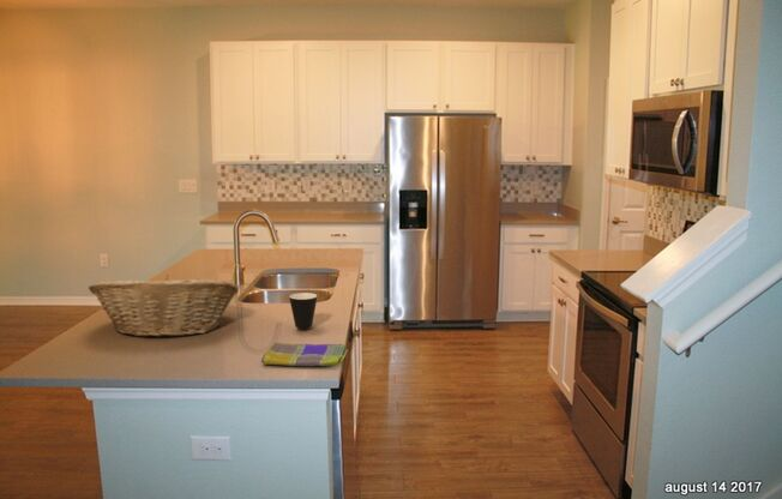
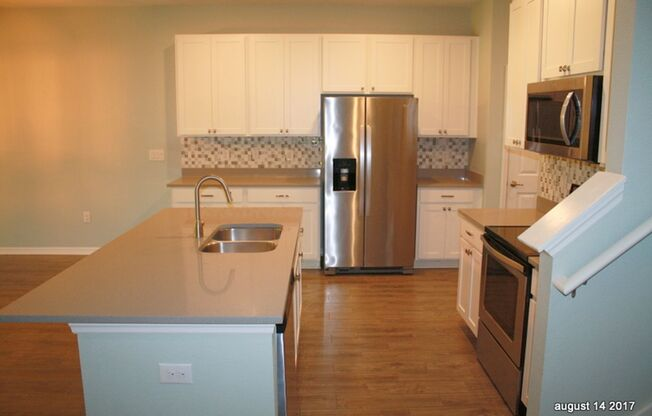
- fruit basket (166, 299)
- mug (303, 311)
- dish towel (305, 353)
